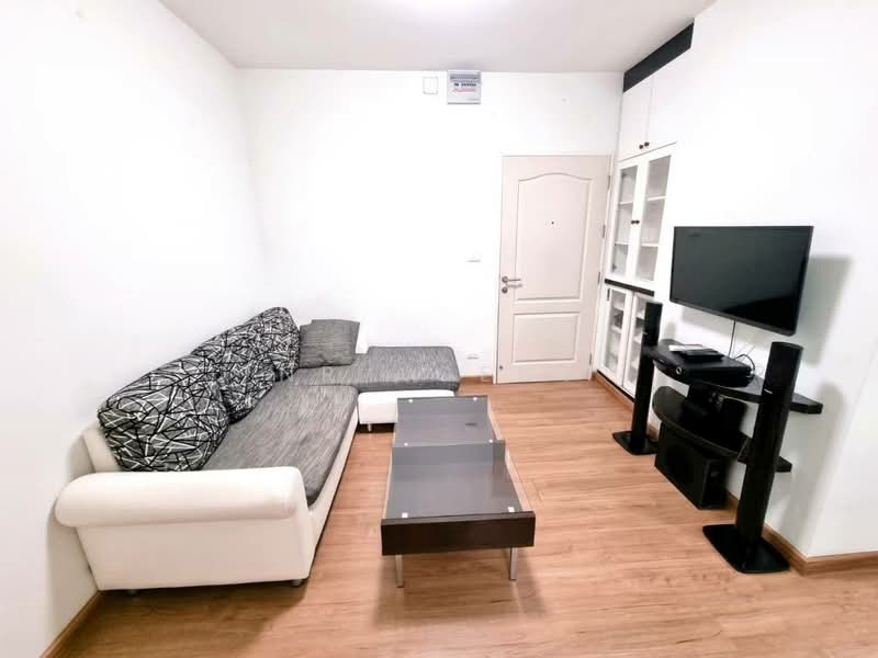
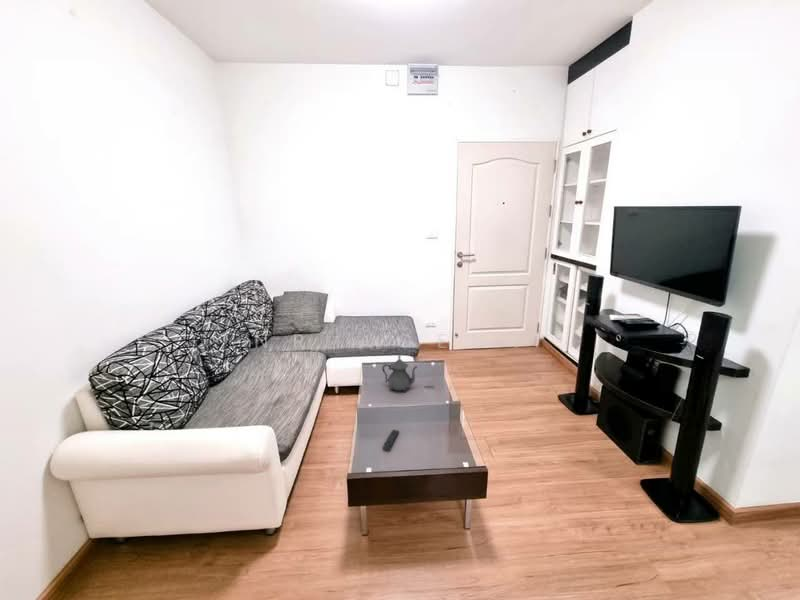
+ teapot (399, 372)
+ remote control (391, 438)
